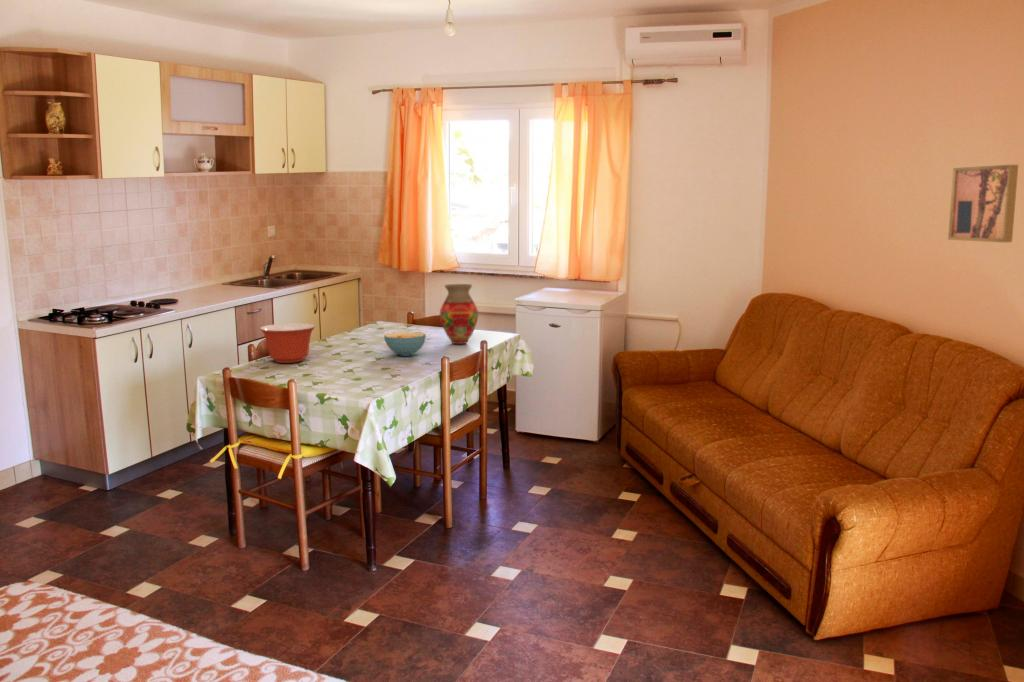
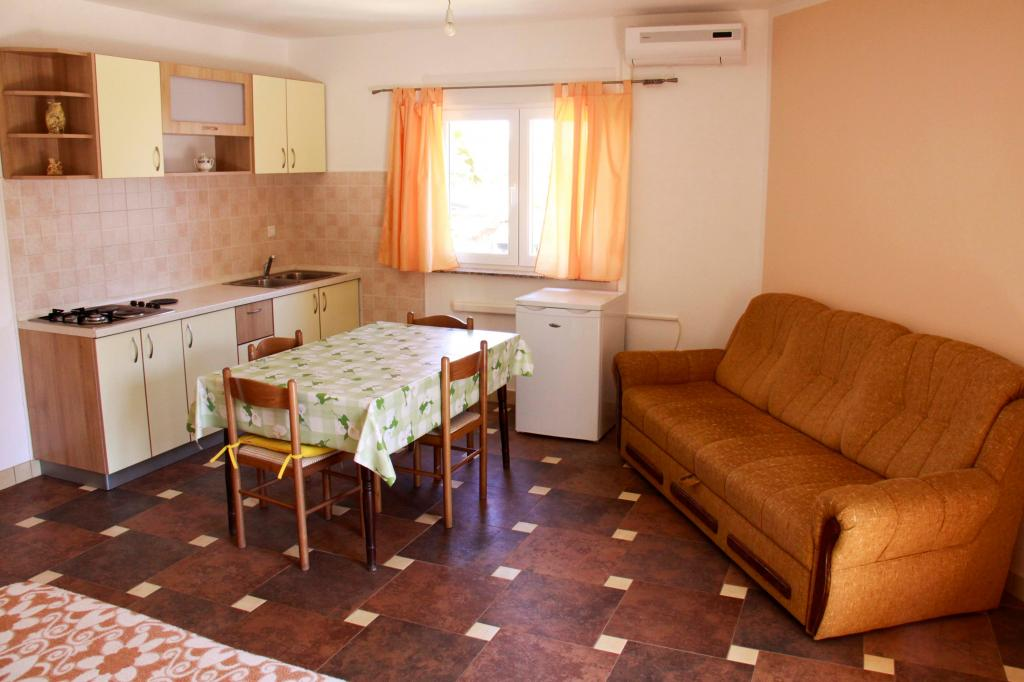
- cereal bowl (405, 344)
- wall art (981, 203)
- vase (458, 314)
- mixing bowl (288, 343)
